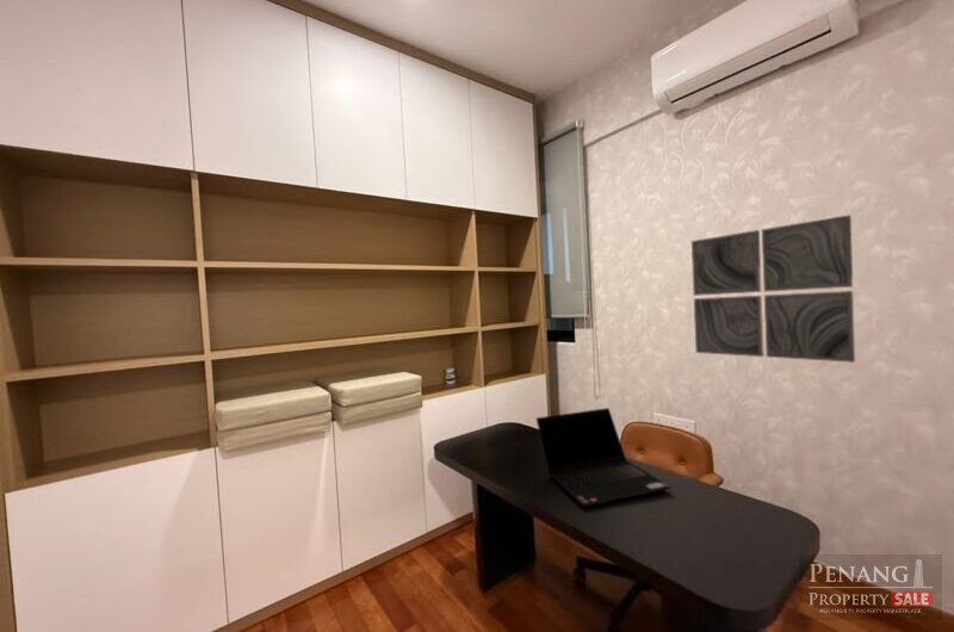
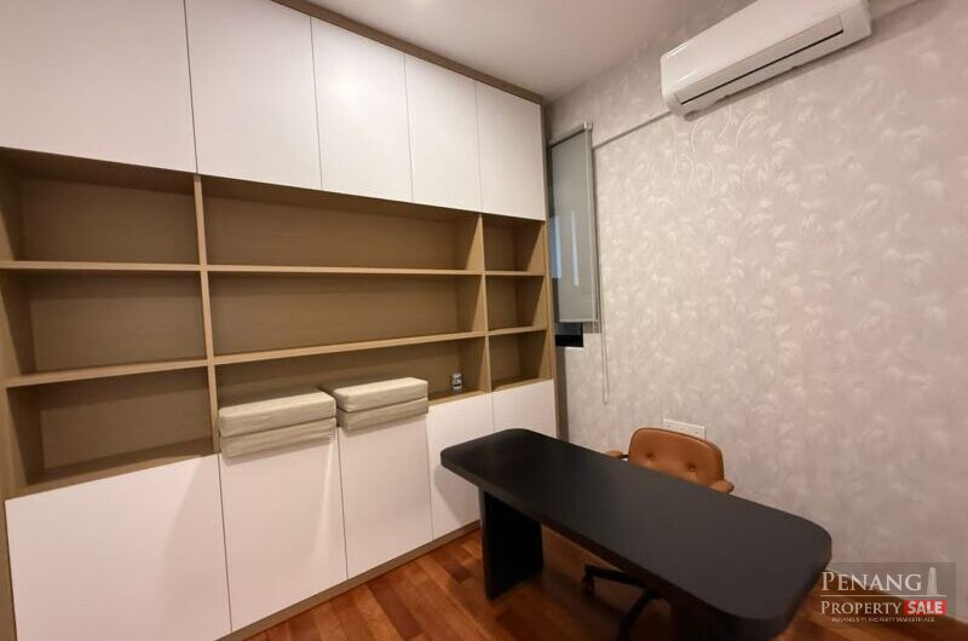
- wall art (761, 291)
- laptop computer (597, 451)
